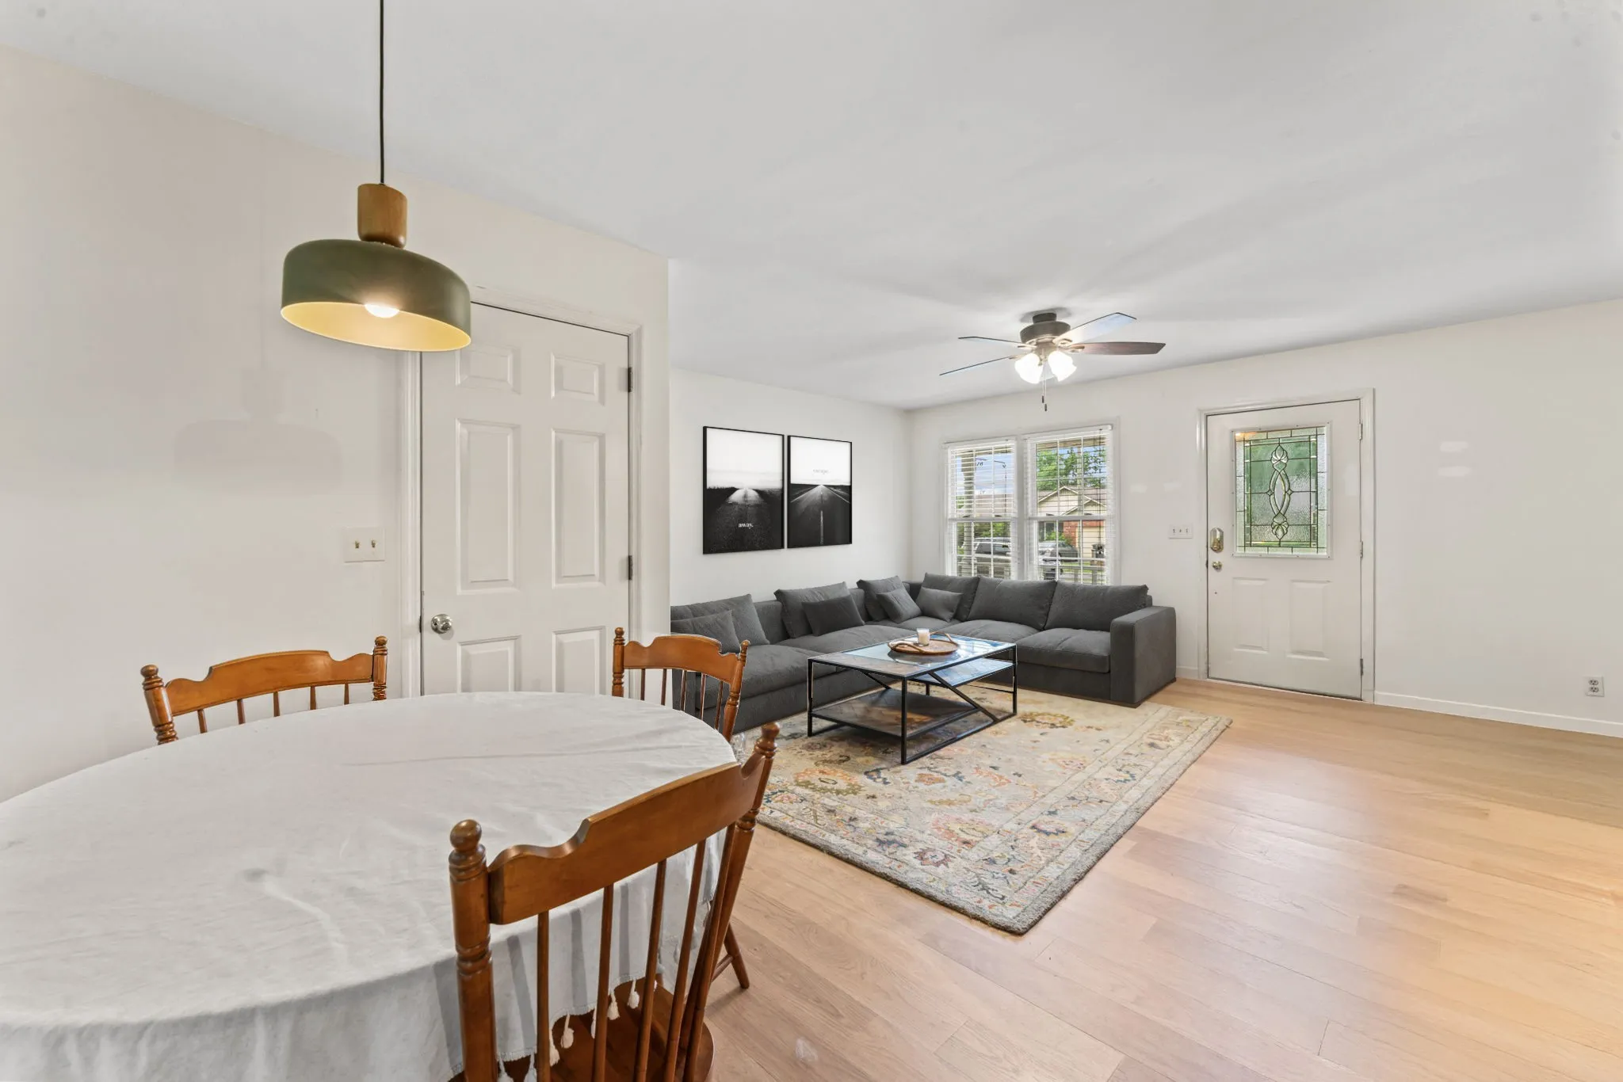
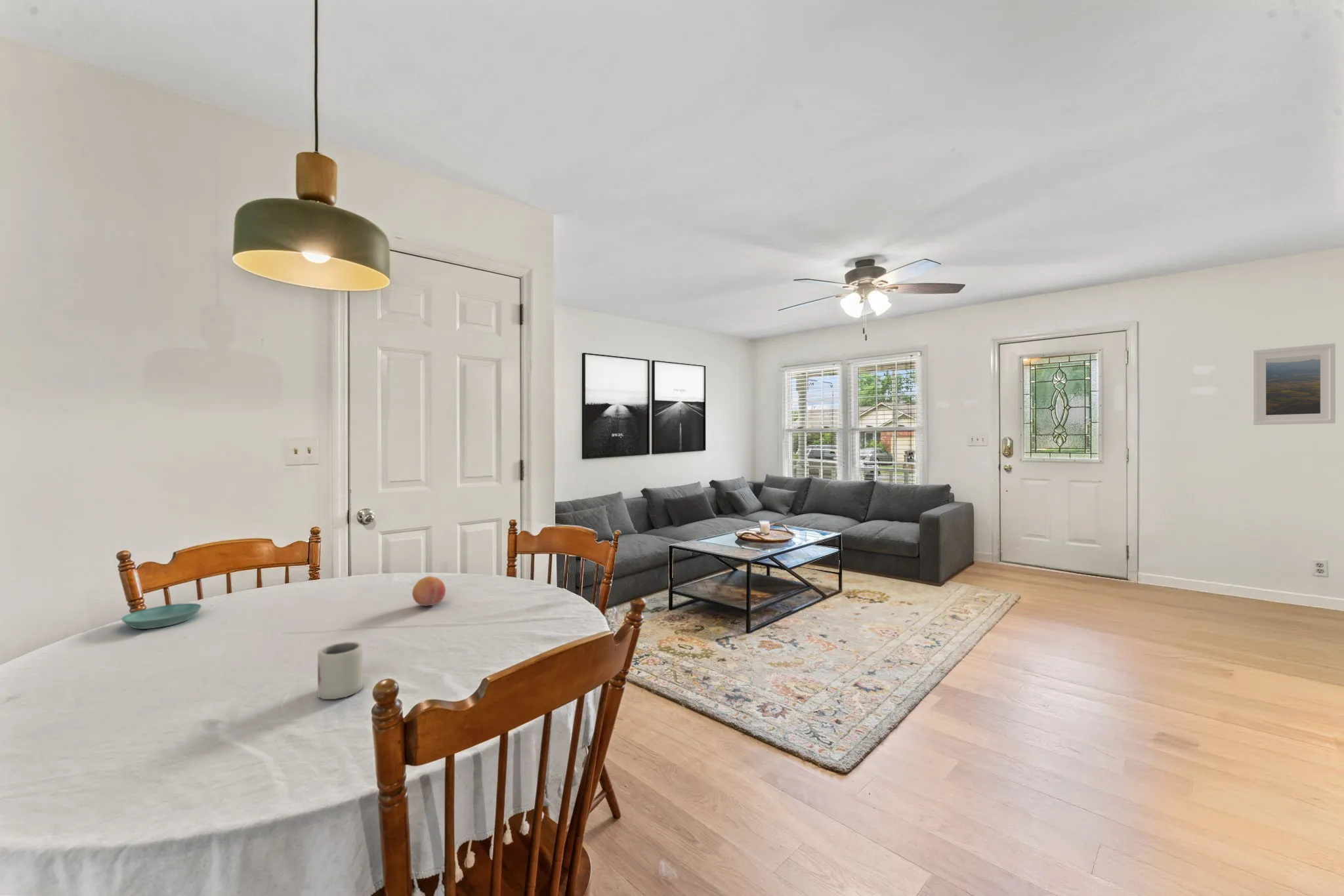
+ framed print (1292, 385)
+ cup (343, 666)
+ saucer (163, 617)
+ fruit (429, 590)
